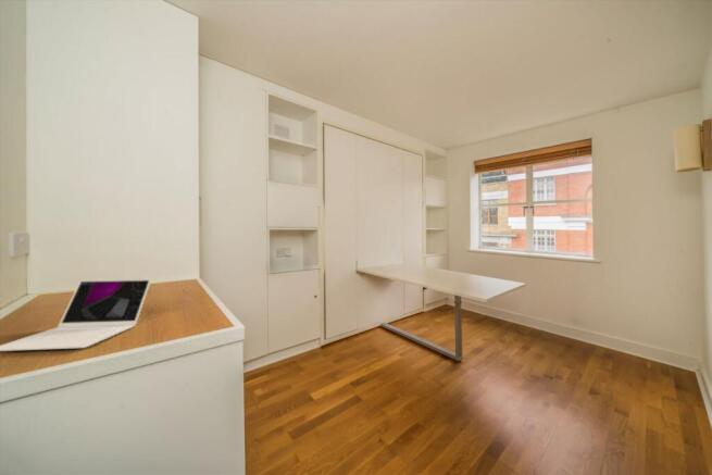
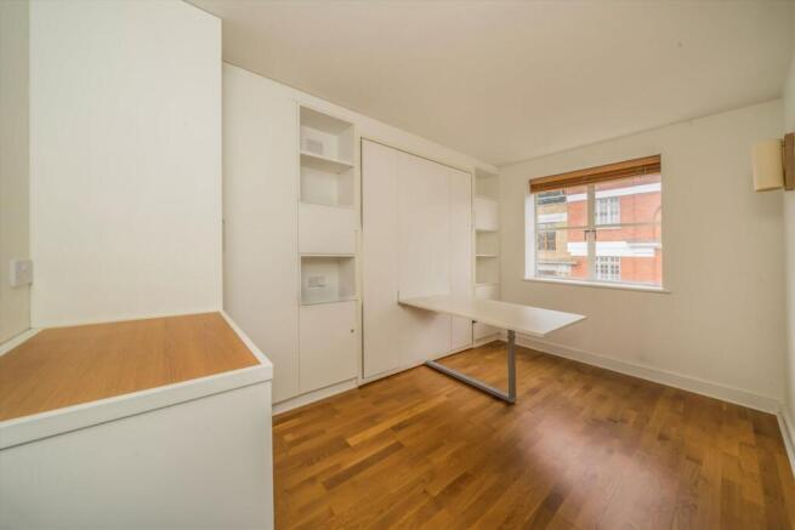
- laptop (83, 305)
